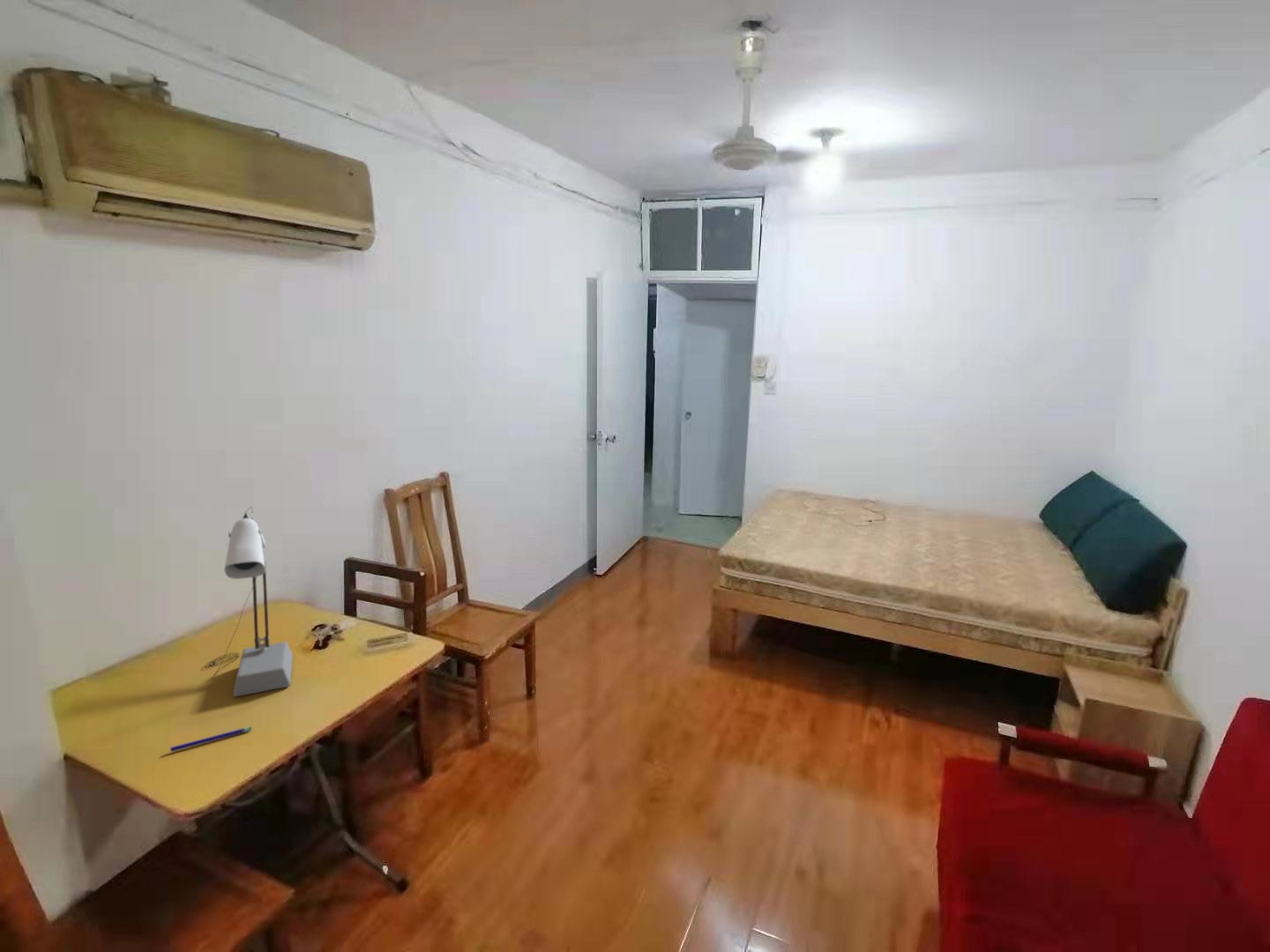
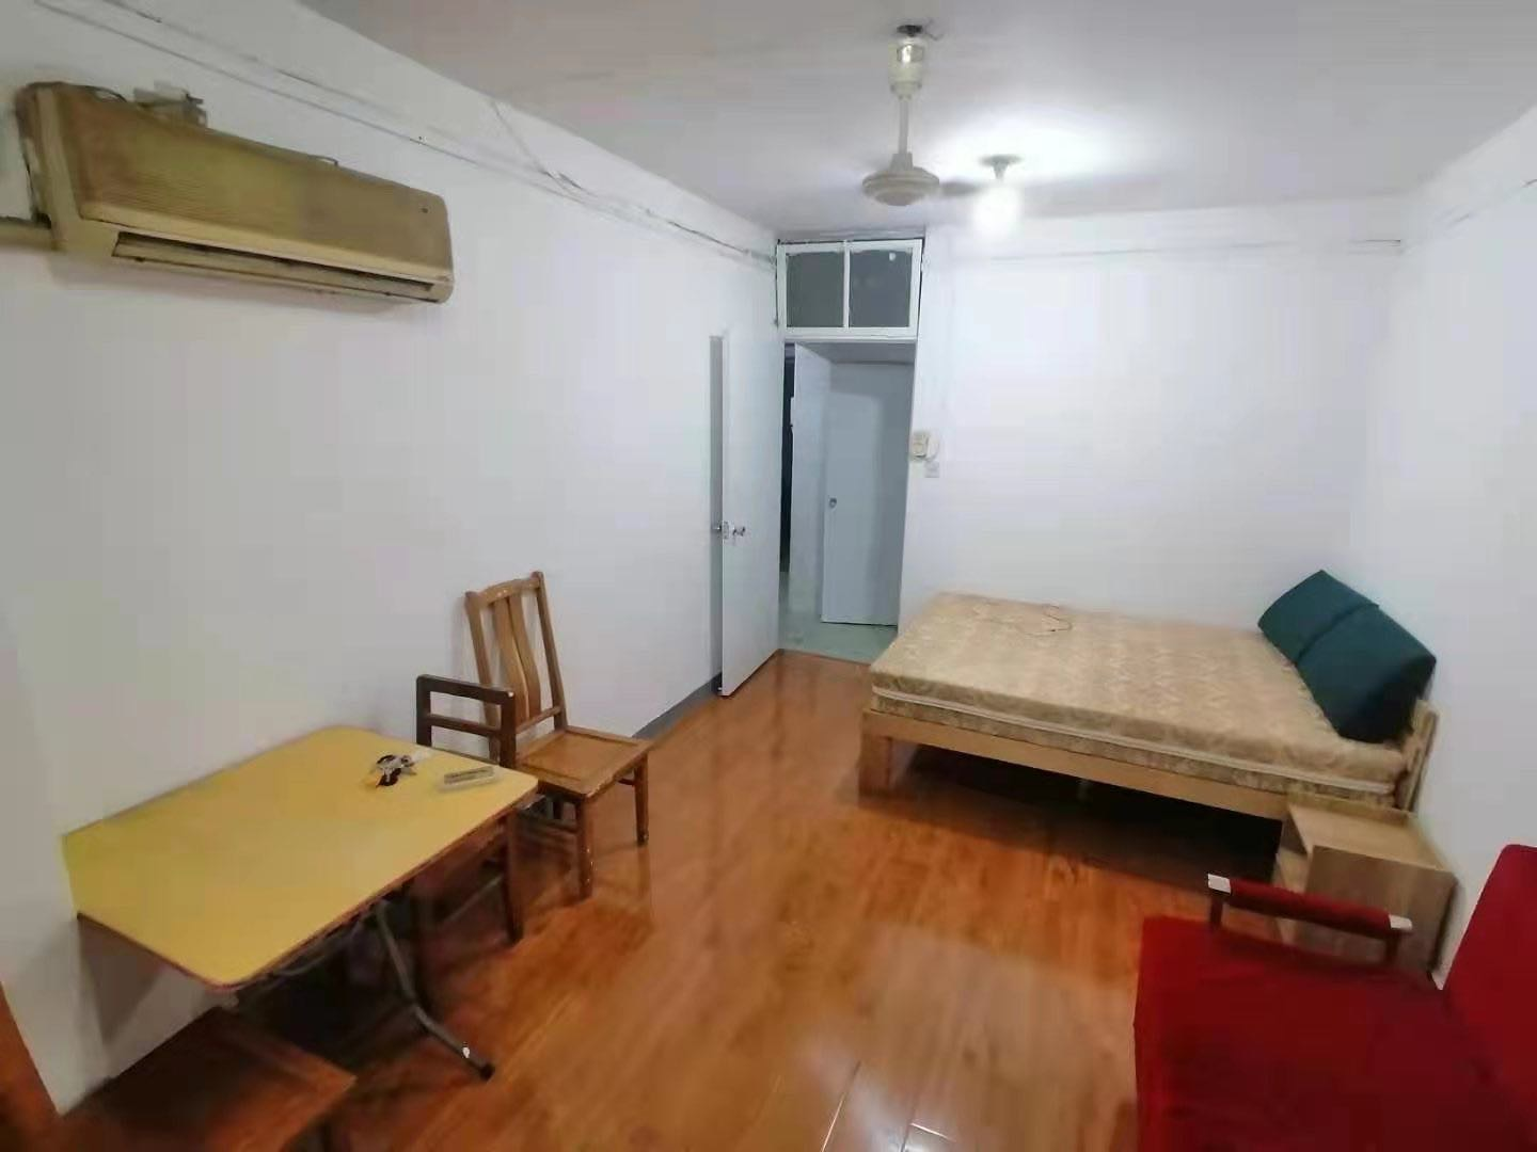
- pen (212, 739)
- desk lamp (250, 592)
